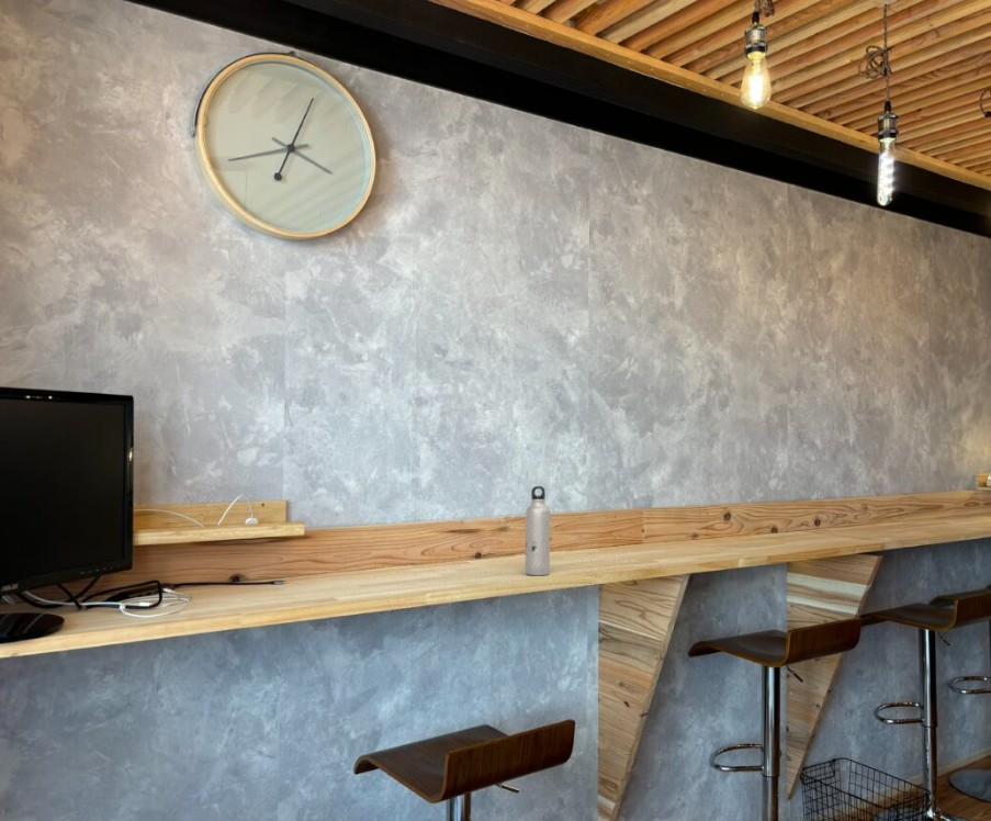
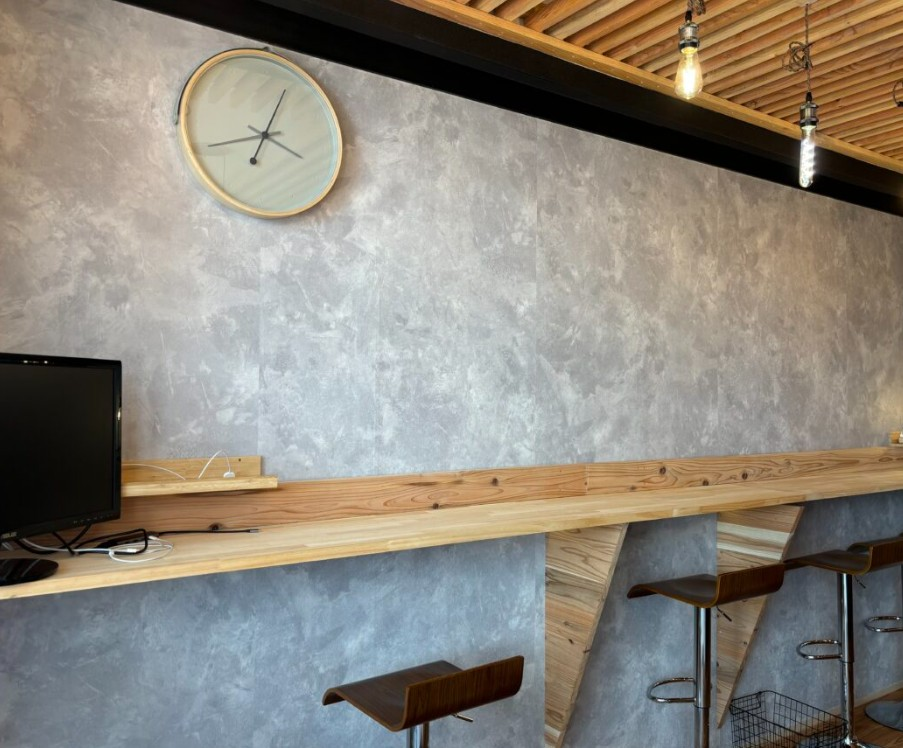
- water bottle (538, 529)
